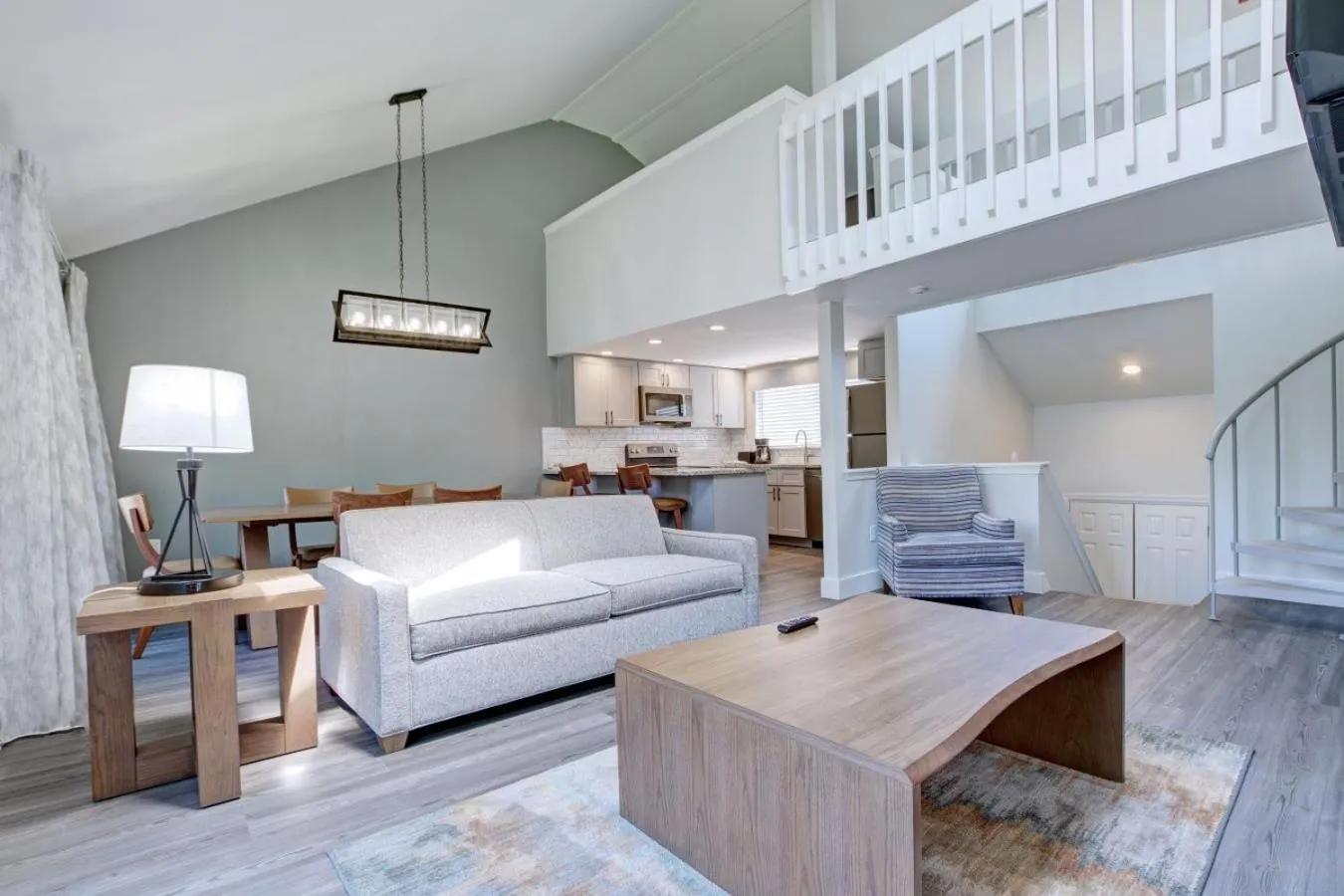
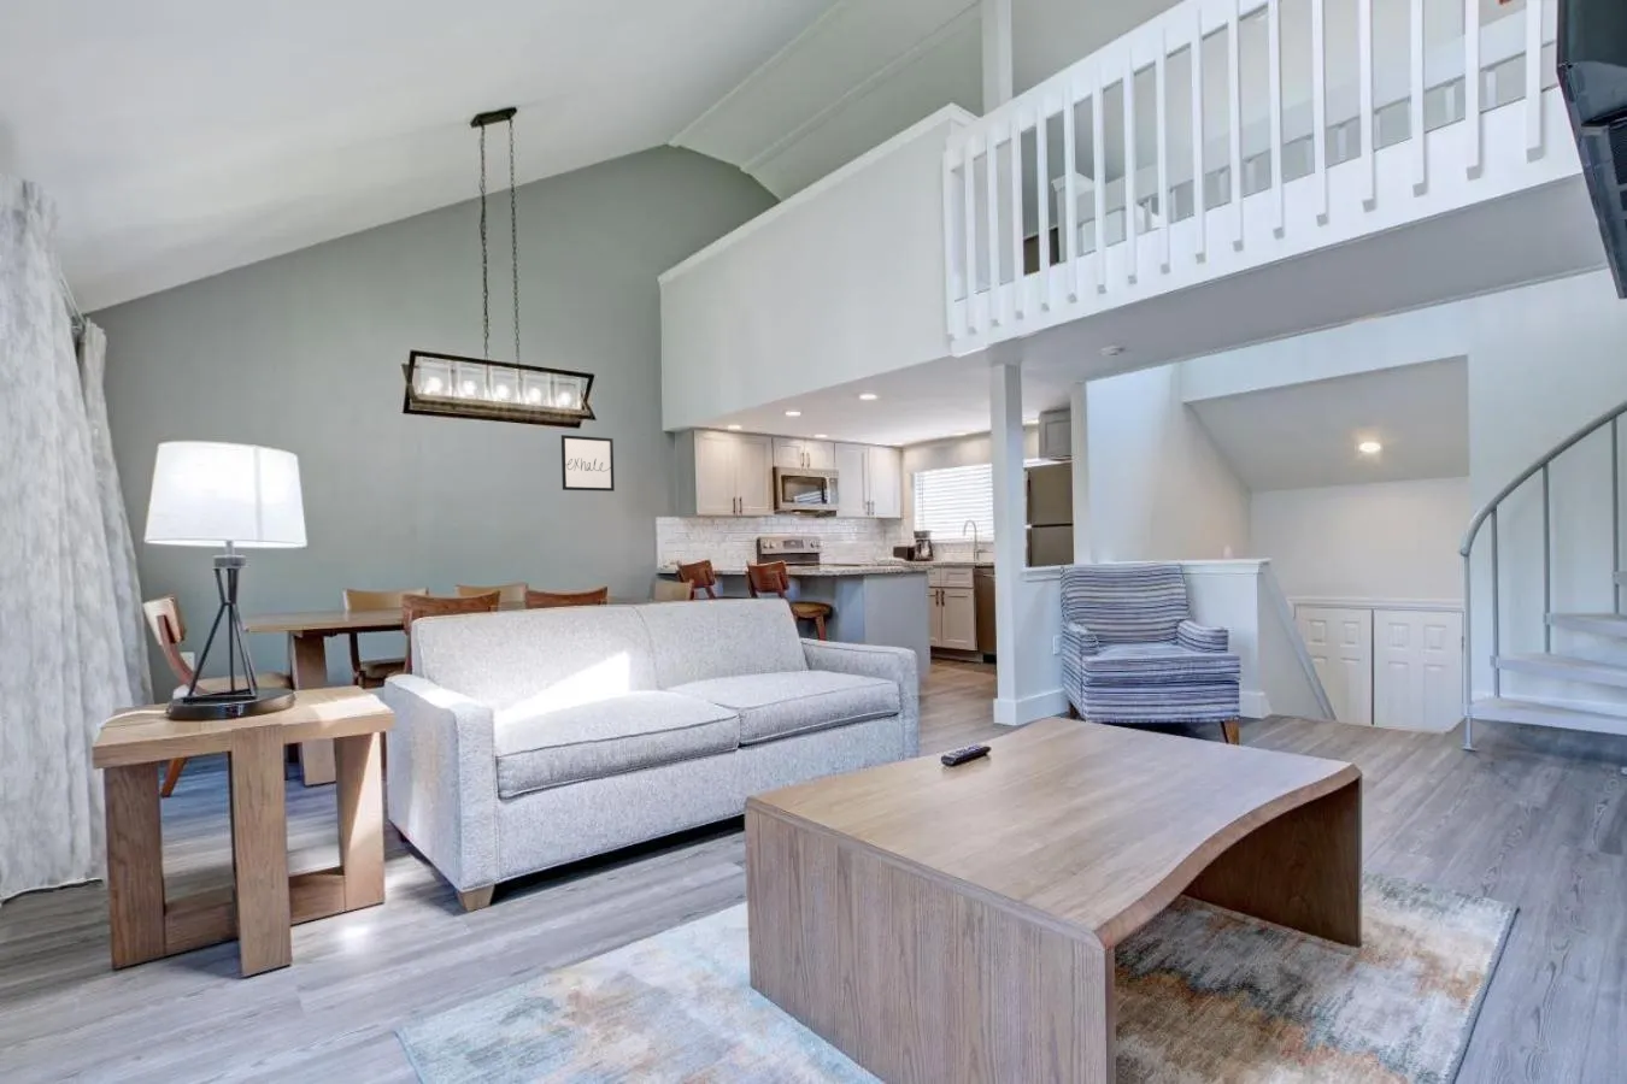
+ wall art (588, 463)
